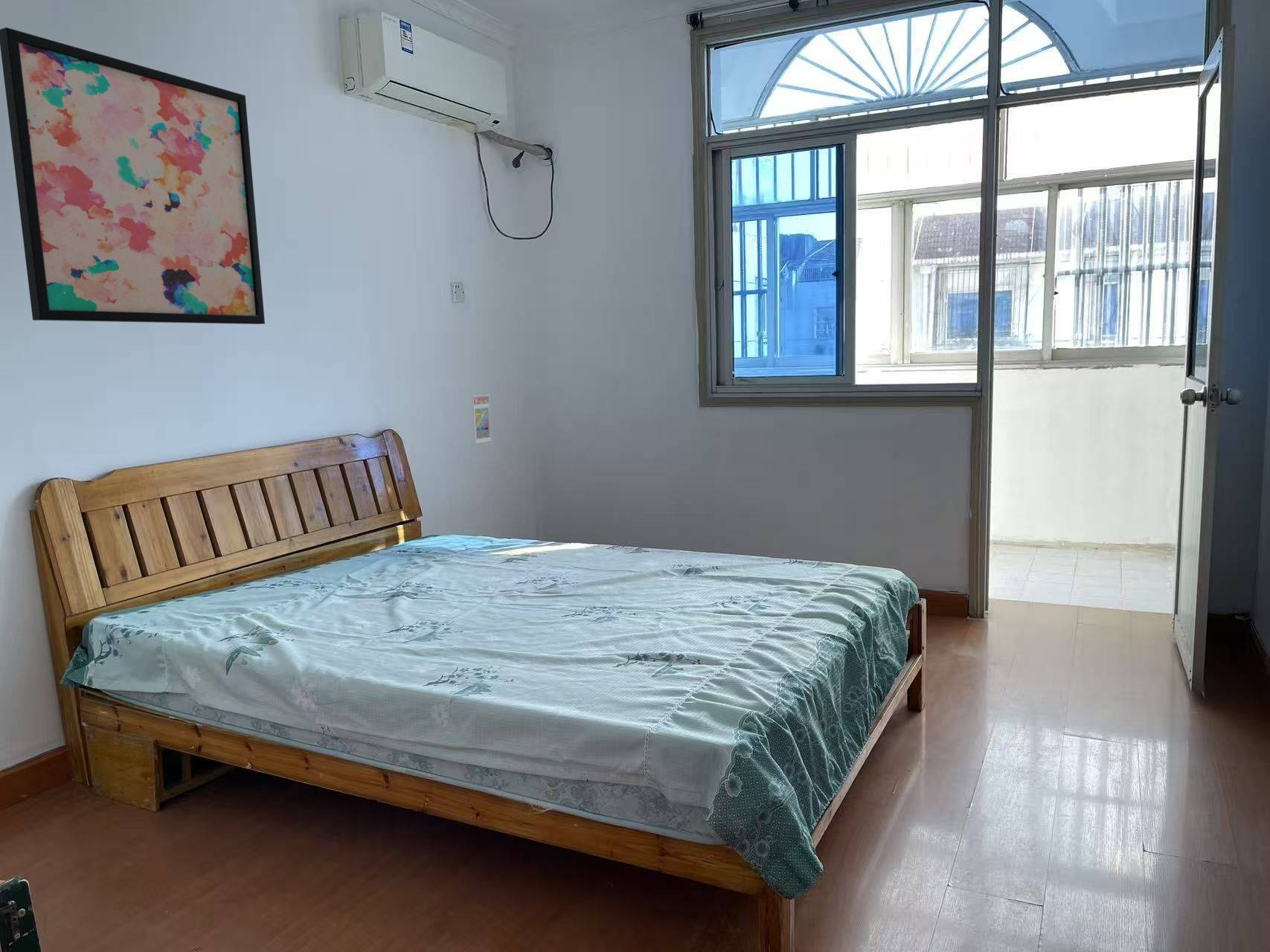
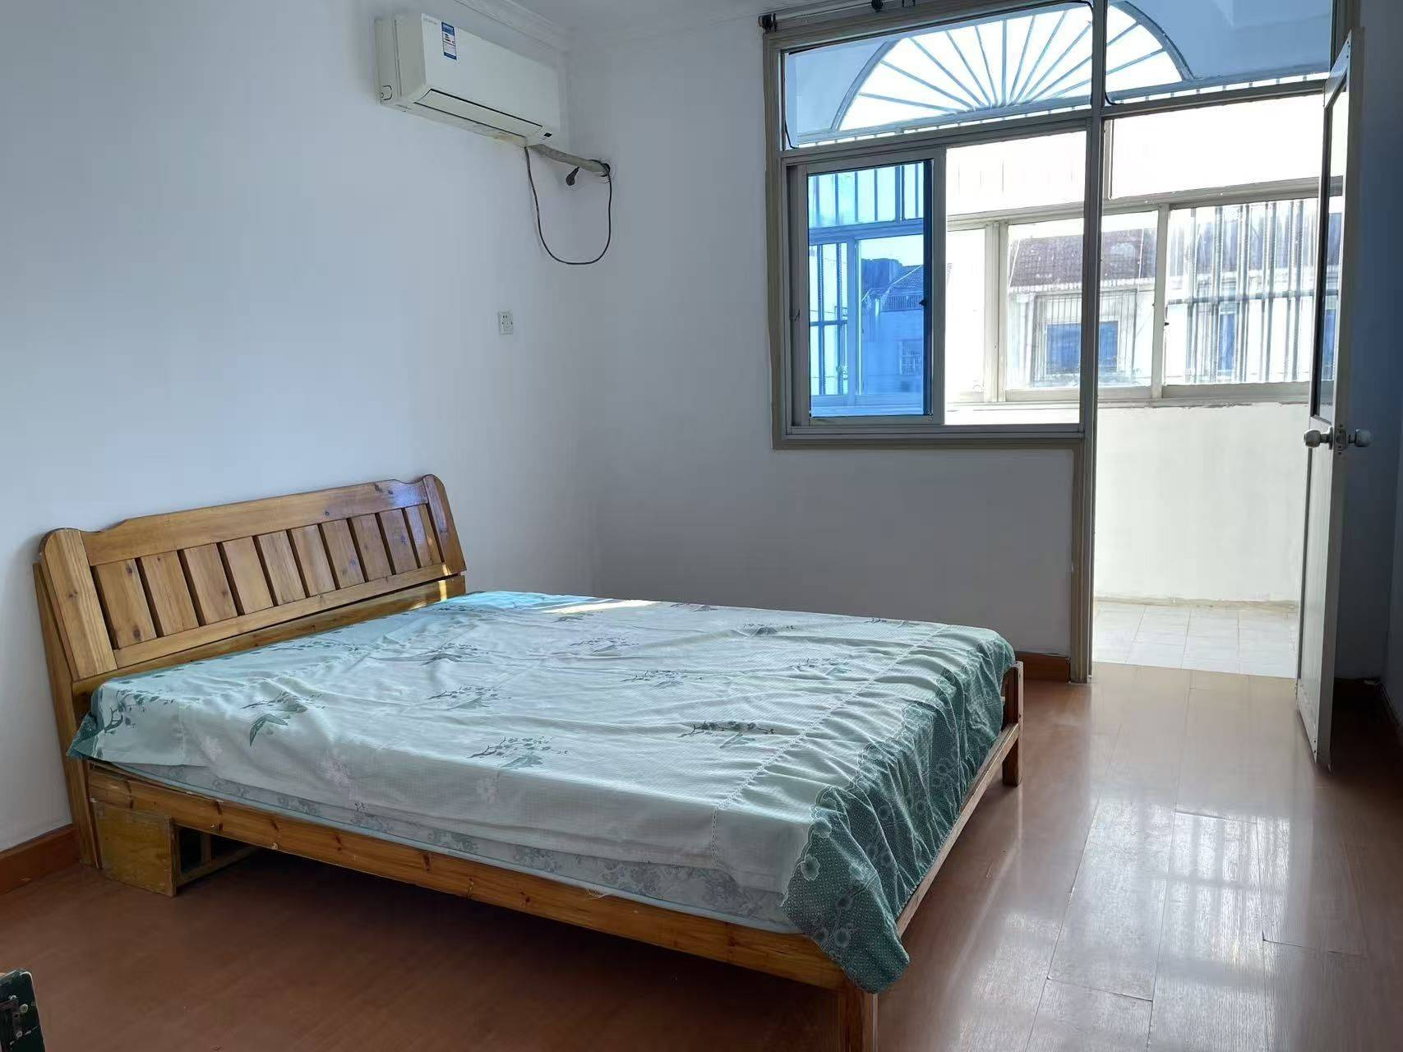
- trading card display case (481, 418)
- wall art (150, 196)
